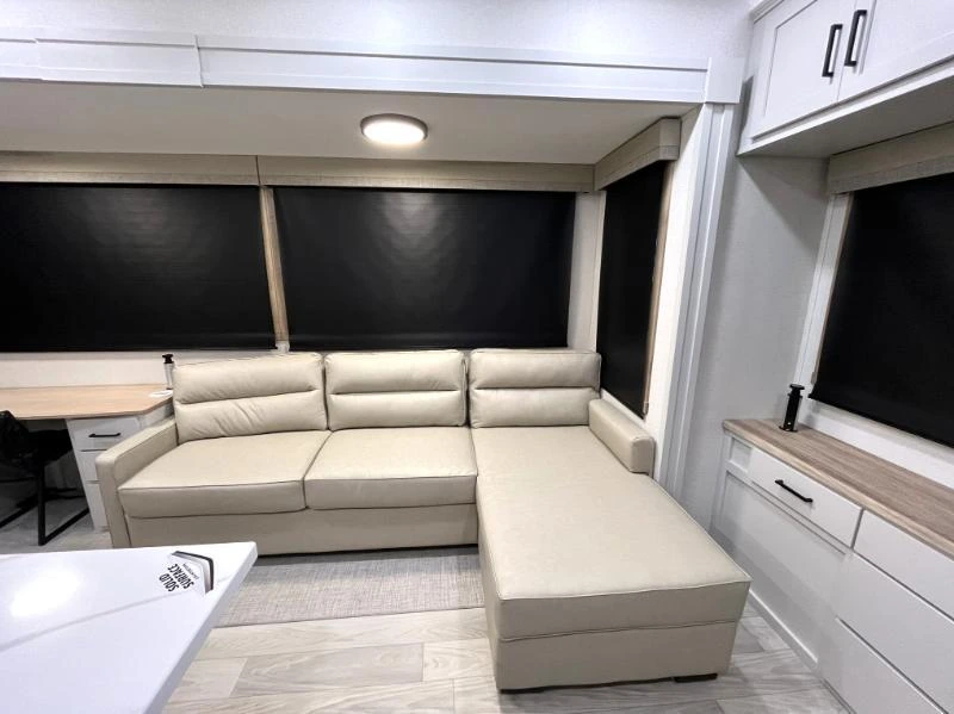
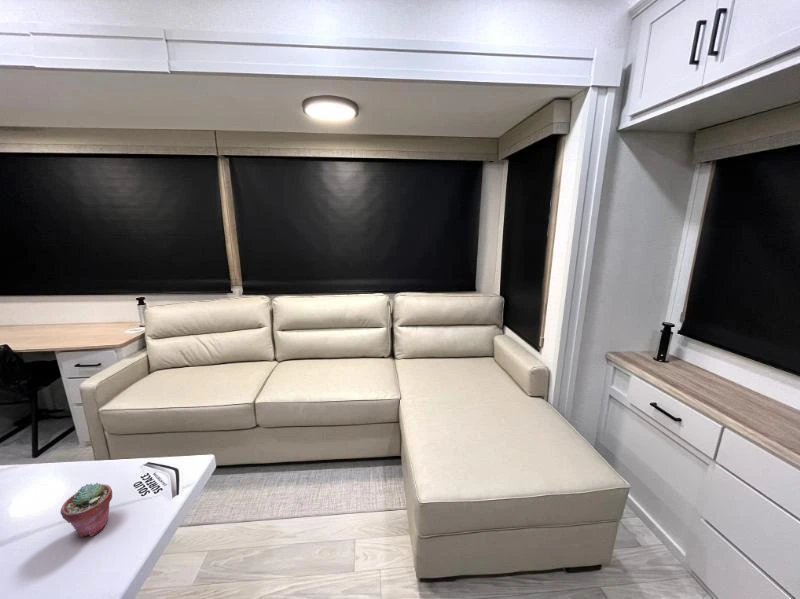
+ potted succulent (89, 506)
